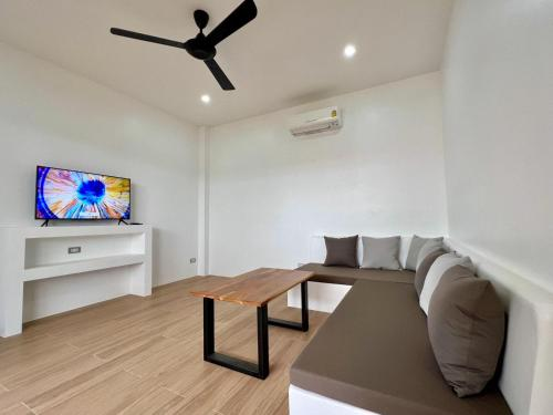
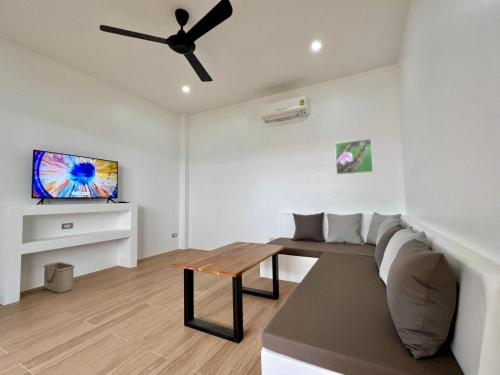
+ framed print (353, 157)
+ basket (58, 276)
